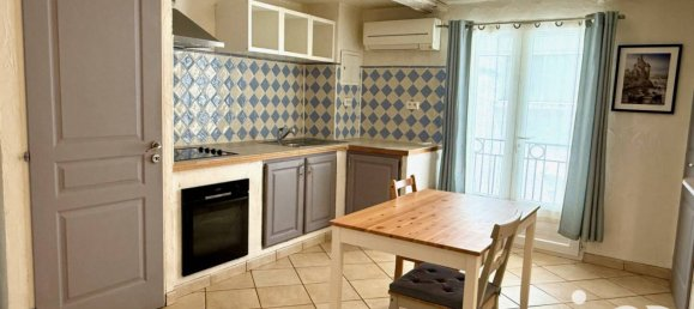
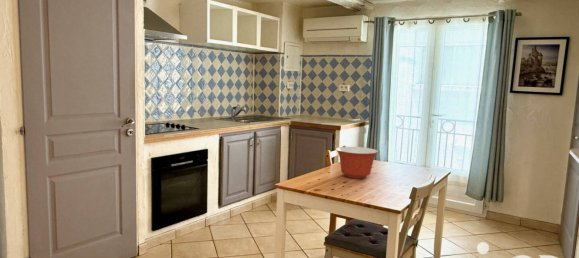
+ mixing bowl (356, 163)
